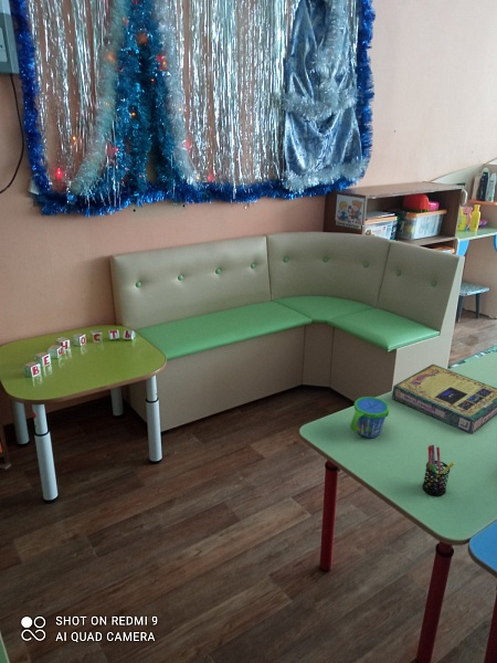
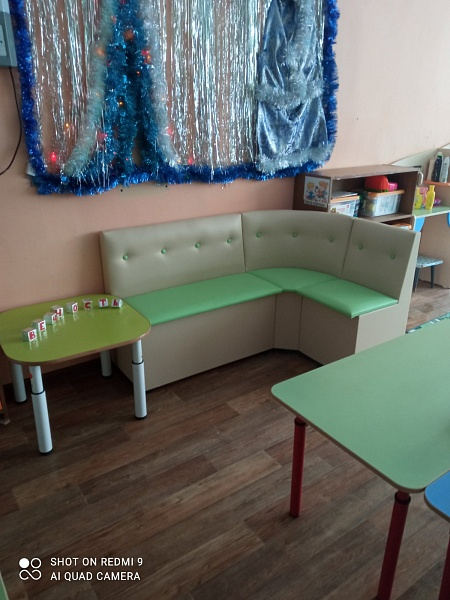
- snack cup (370, 418)
- pen holder (434, 471)
- video game box (450, 396)
